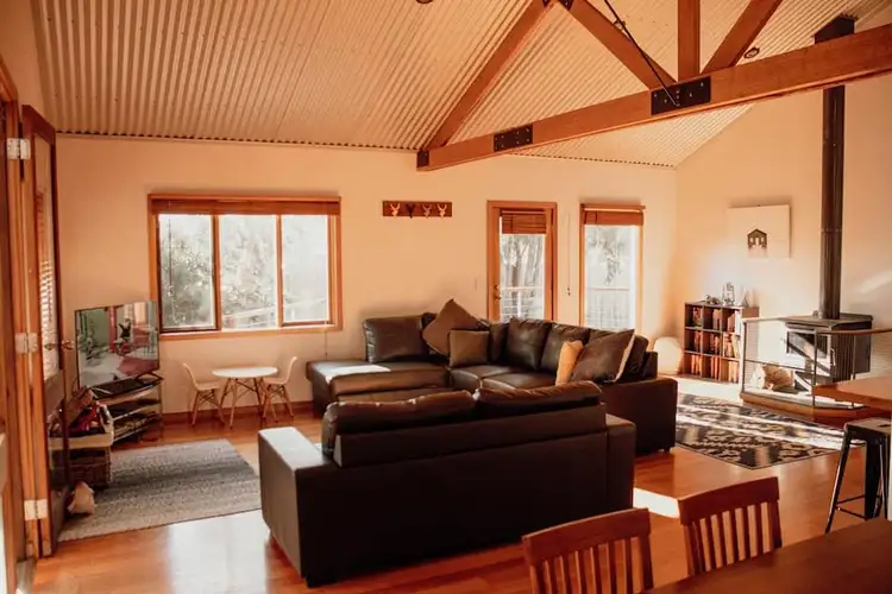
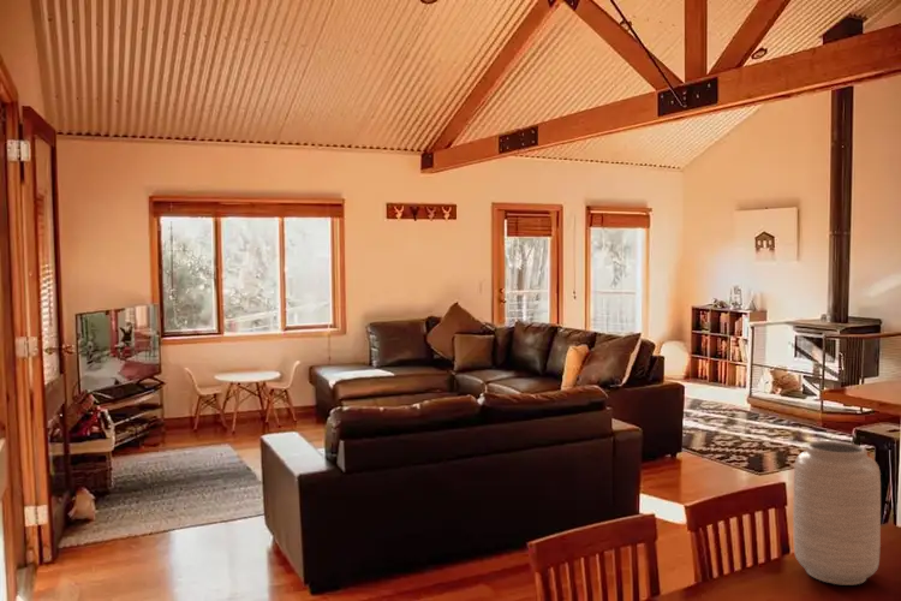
+ vase (835, 510)
